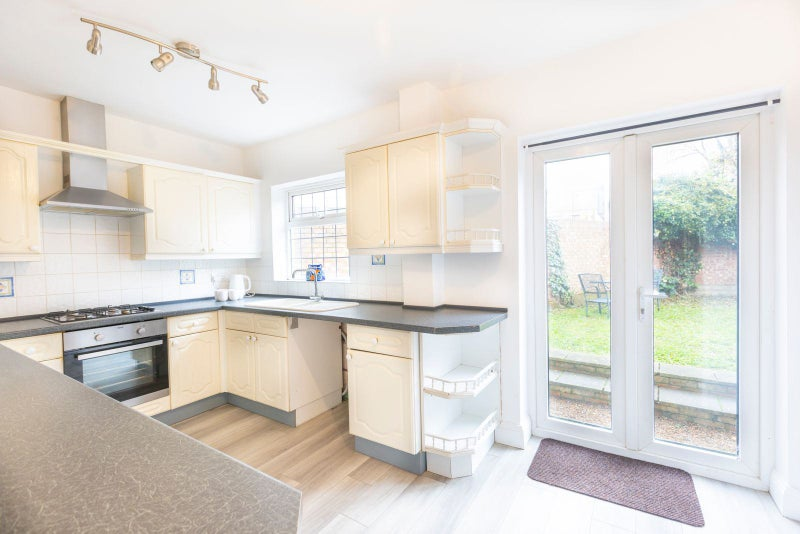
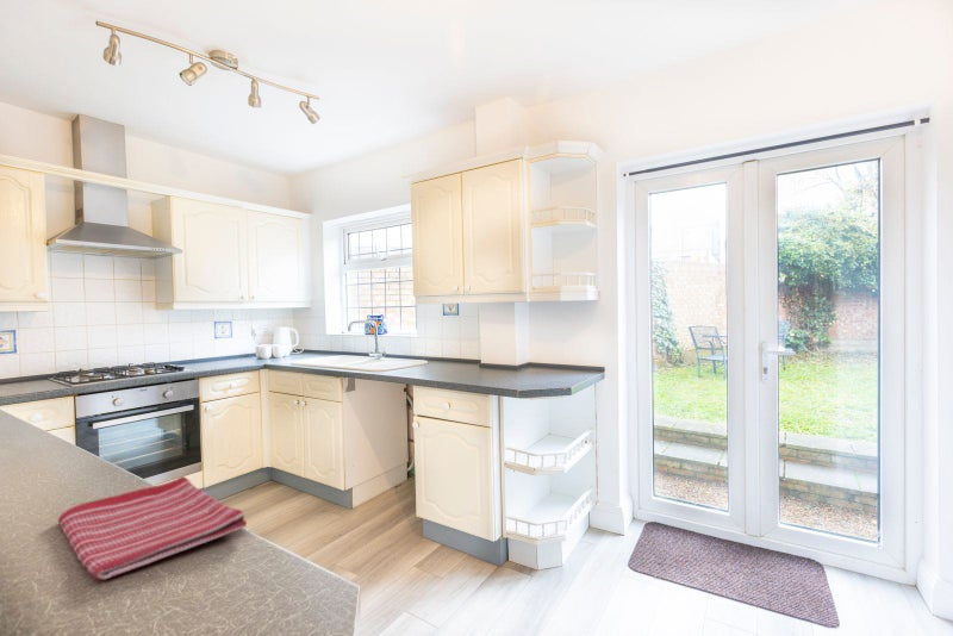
+ dish towel (151, 518)
